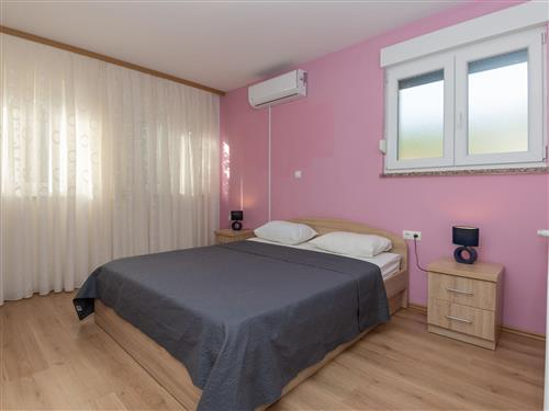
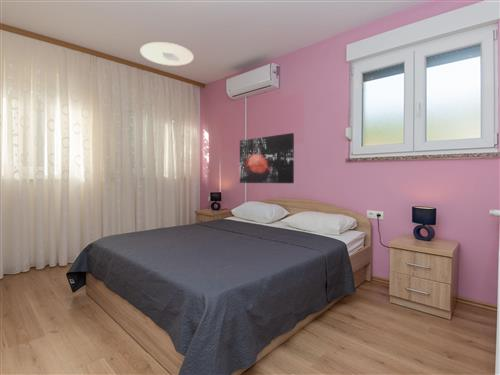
+ wall art (264, 160)
+ ceiling light (167, 52)
